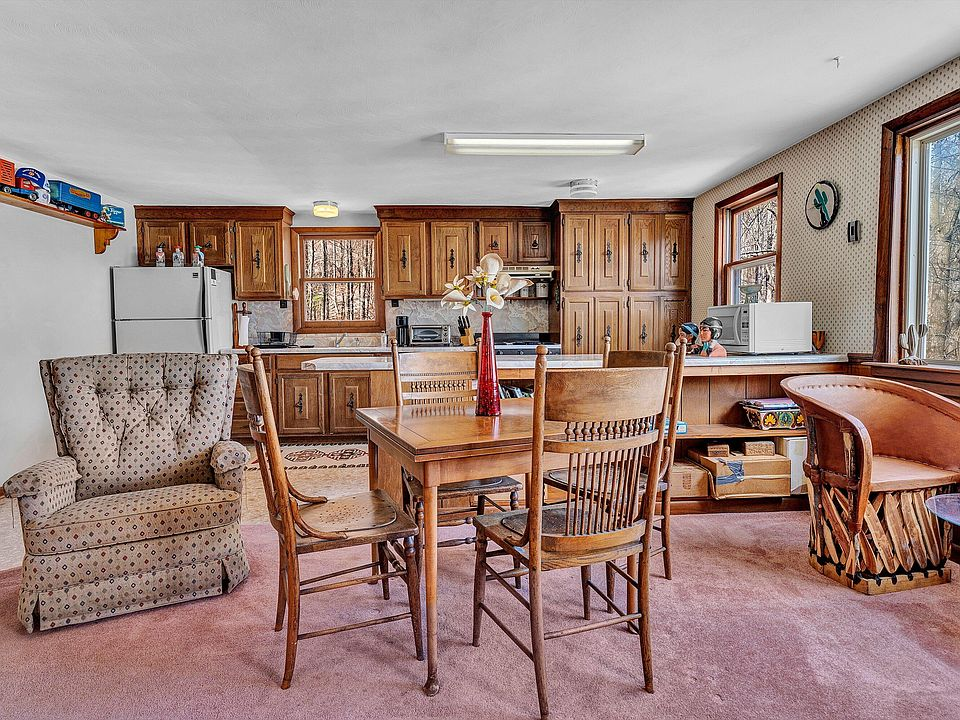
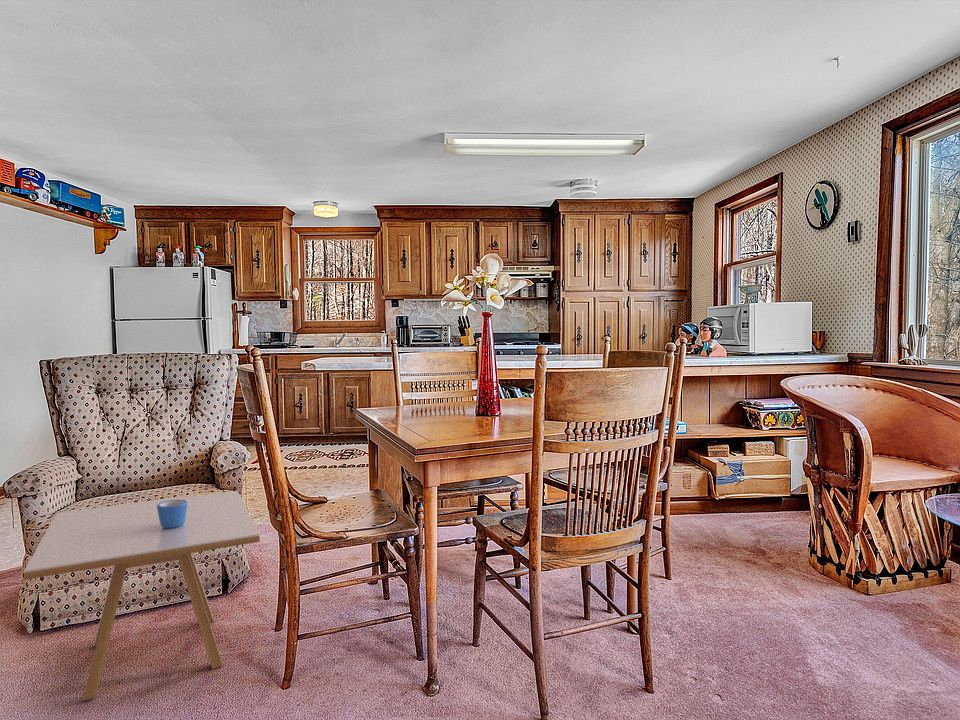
+ mug (172, 512)
+ side table (149, 564)
